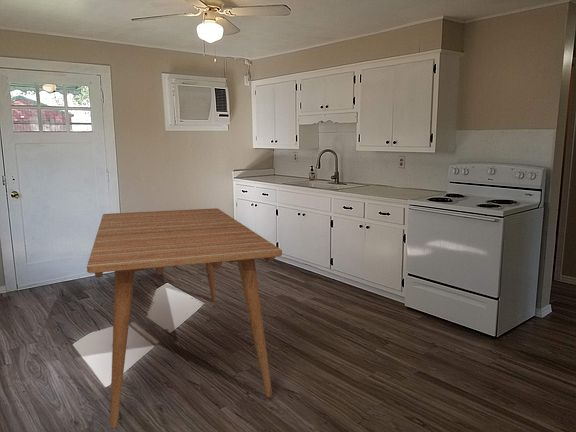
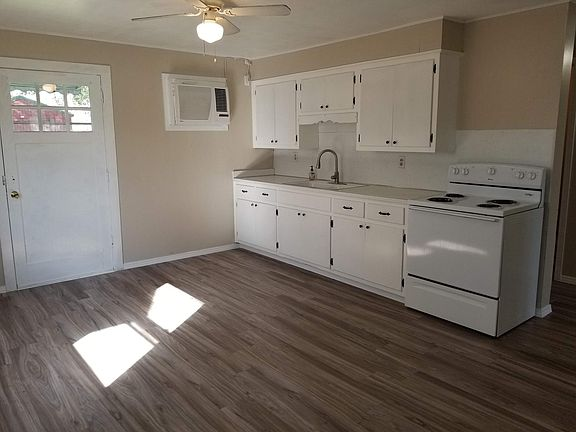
- dining table (162, 273)
